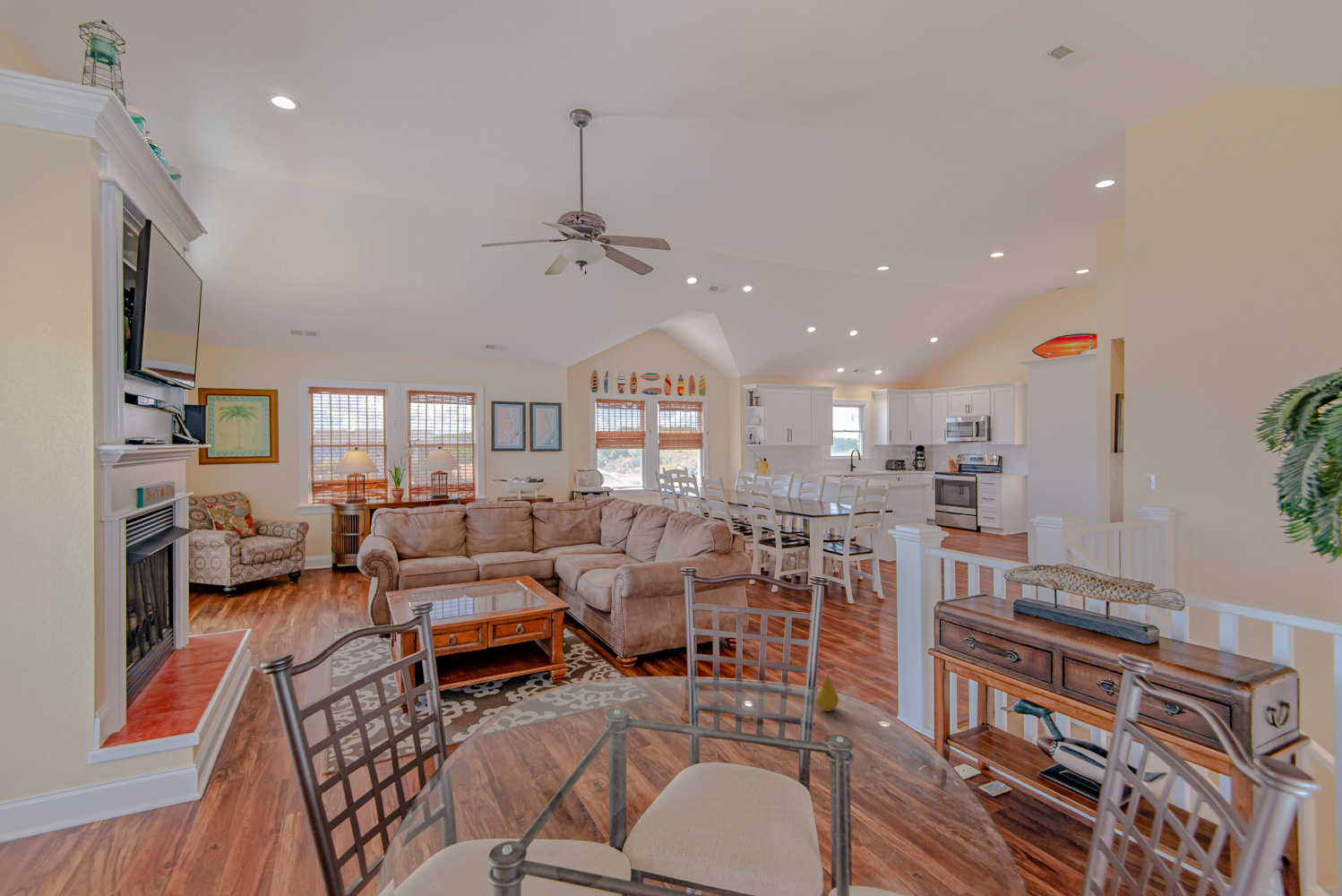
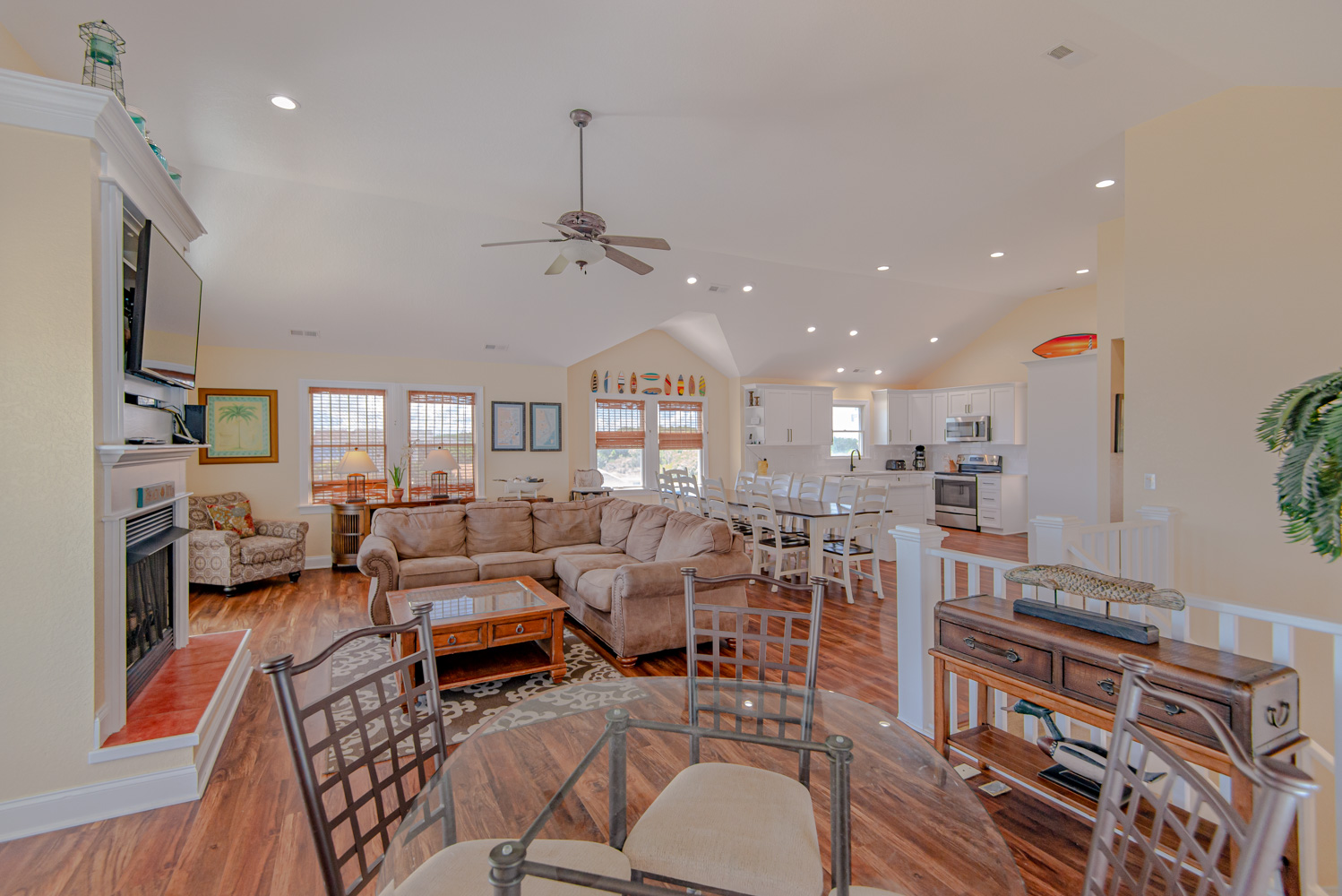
- fruit (827, 689)
